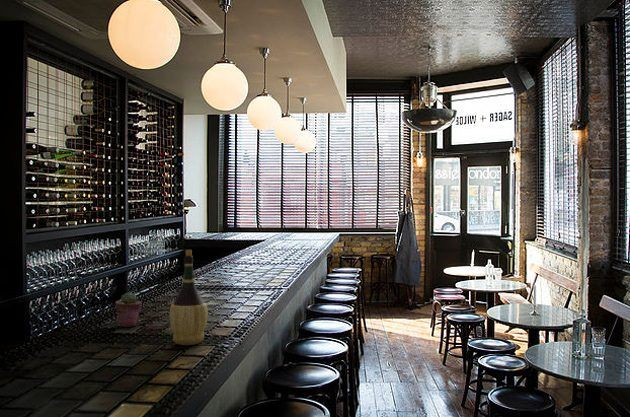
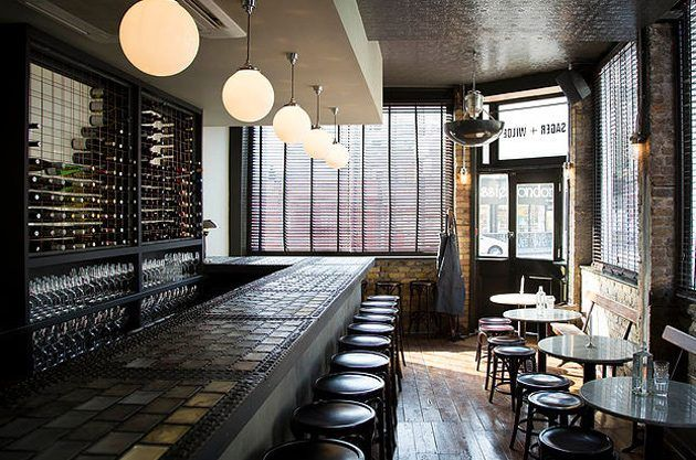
- wine bottle (188, 296)
- potted succulent (128, 308)
